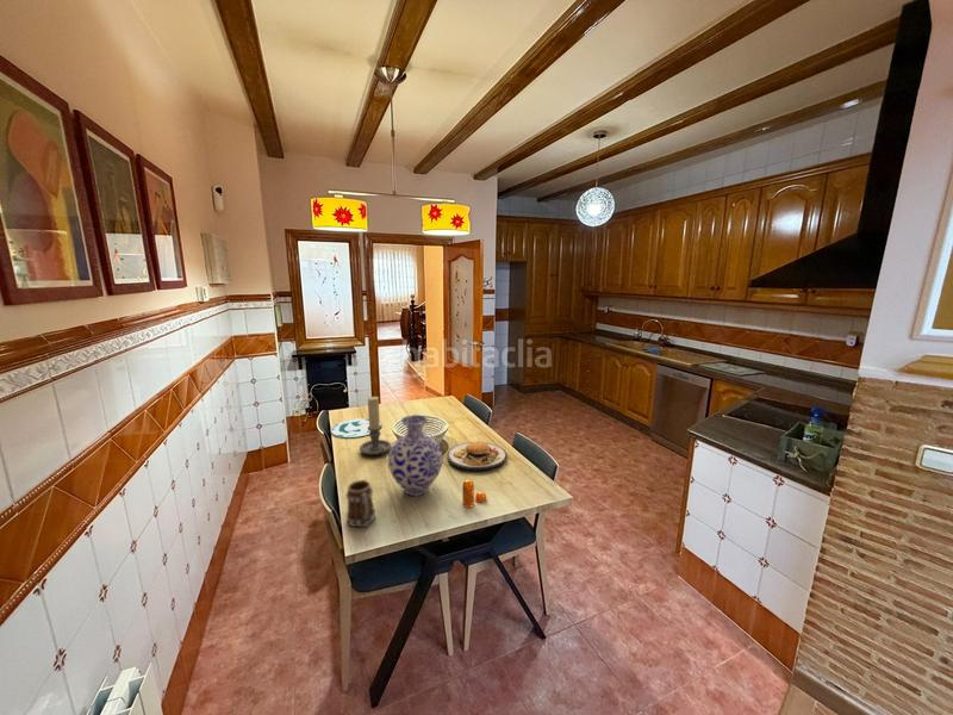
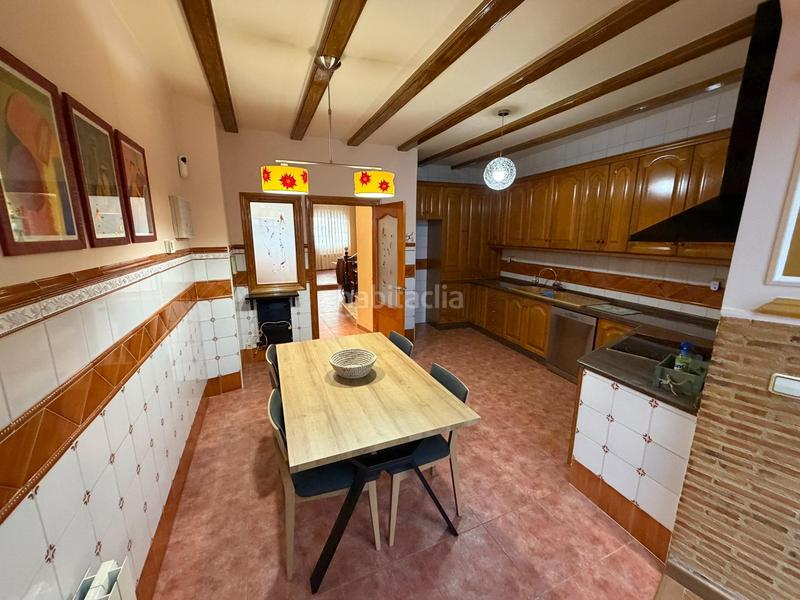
- candle holder (375, 424)
- plate (476, 443)
- mug (361, 505)
- vase (415, 455)
- plate (356, 425)
- pepper shaker (473, 490)
